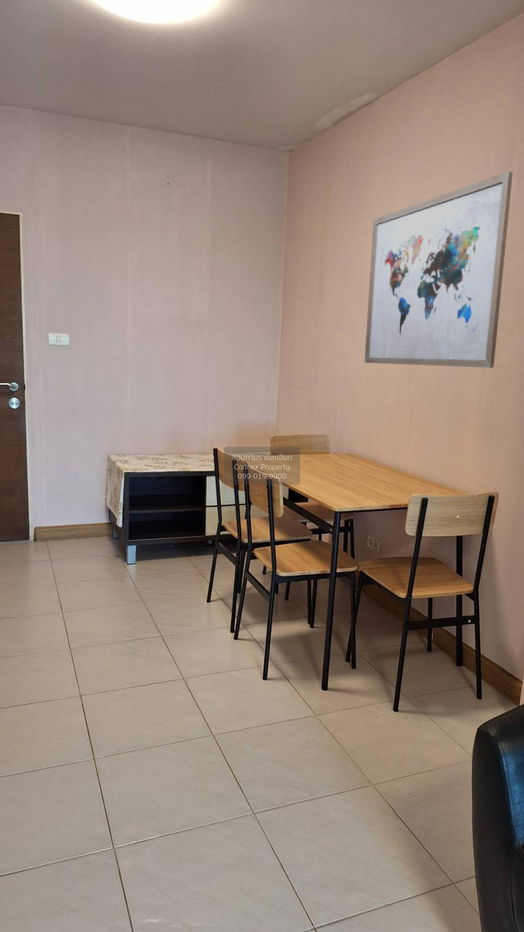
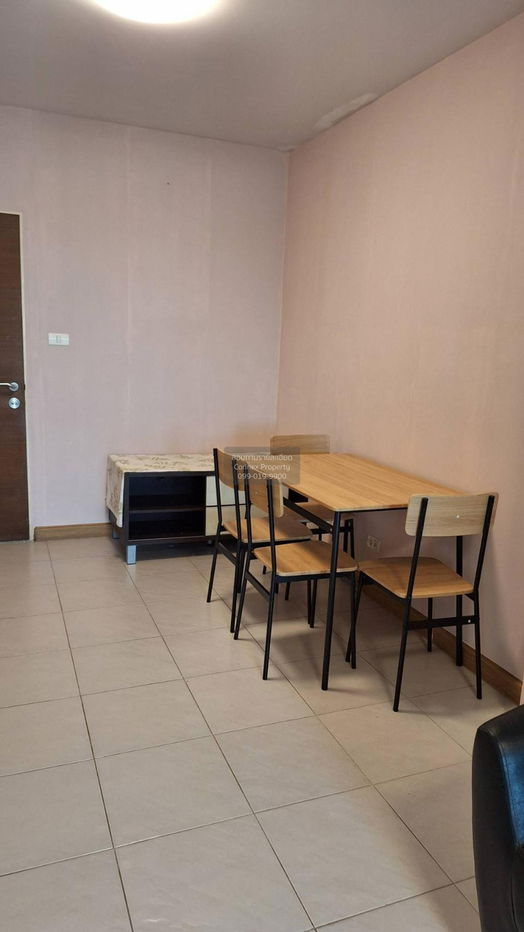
- wall art (425, 283)
